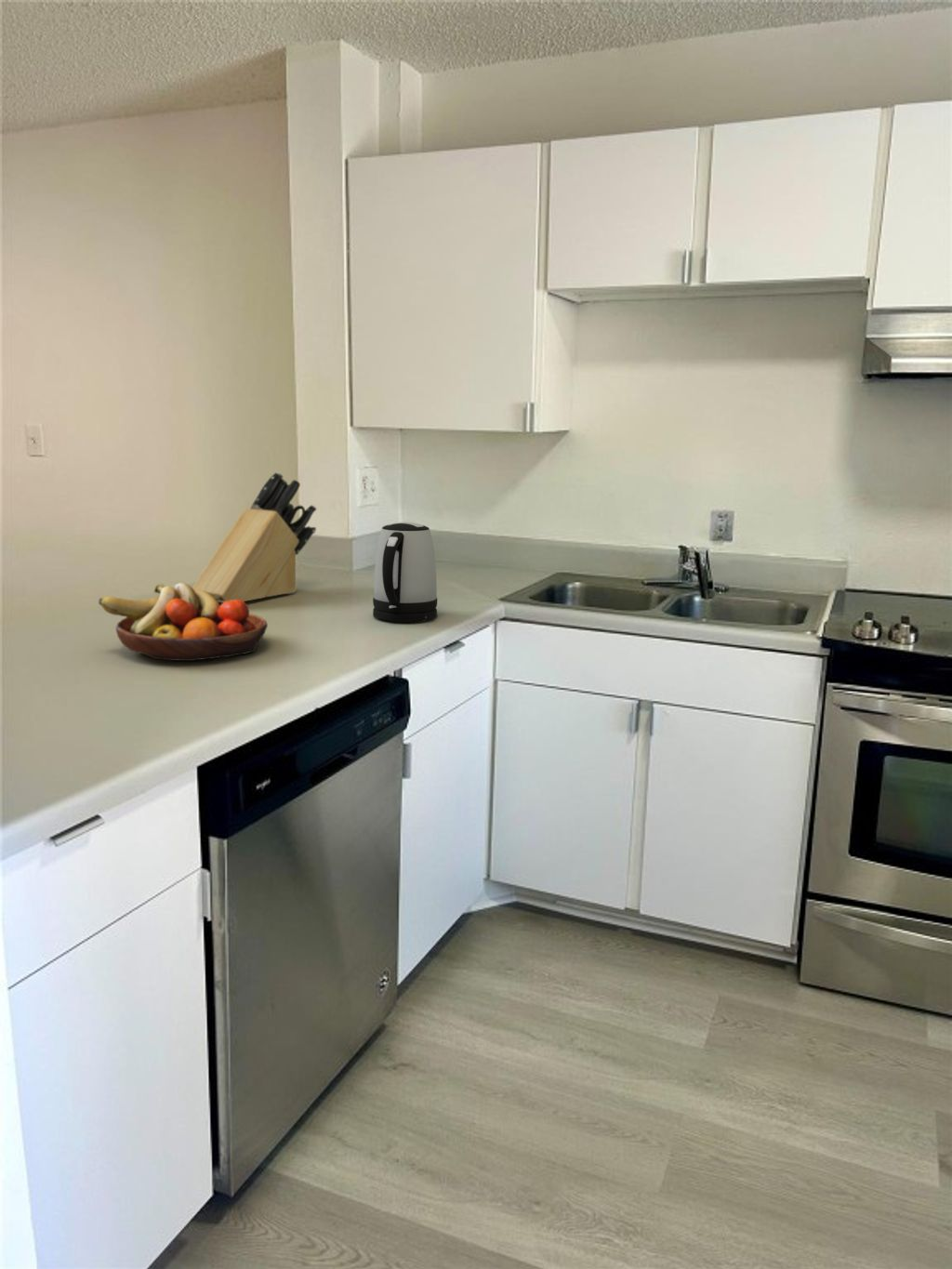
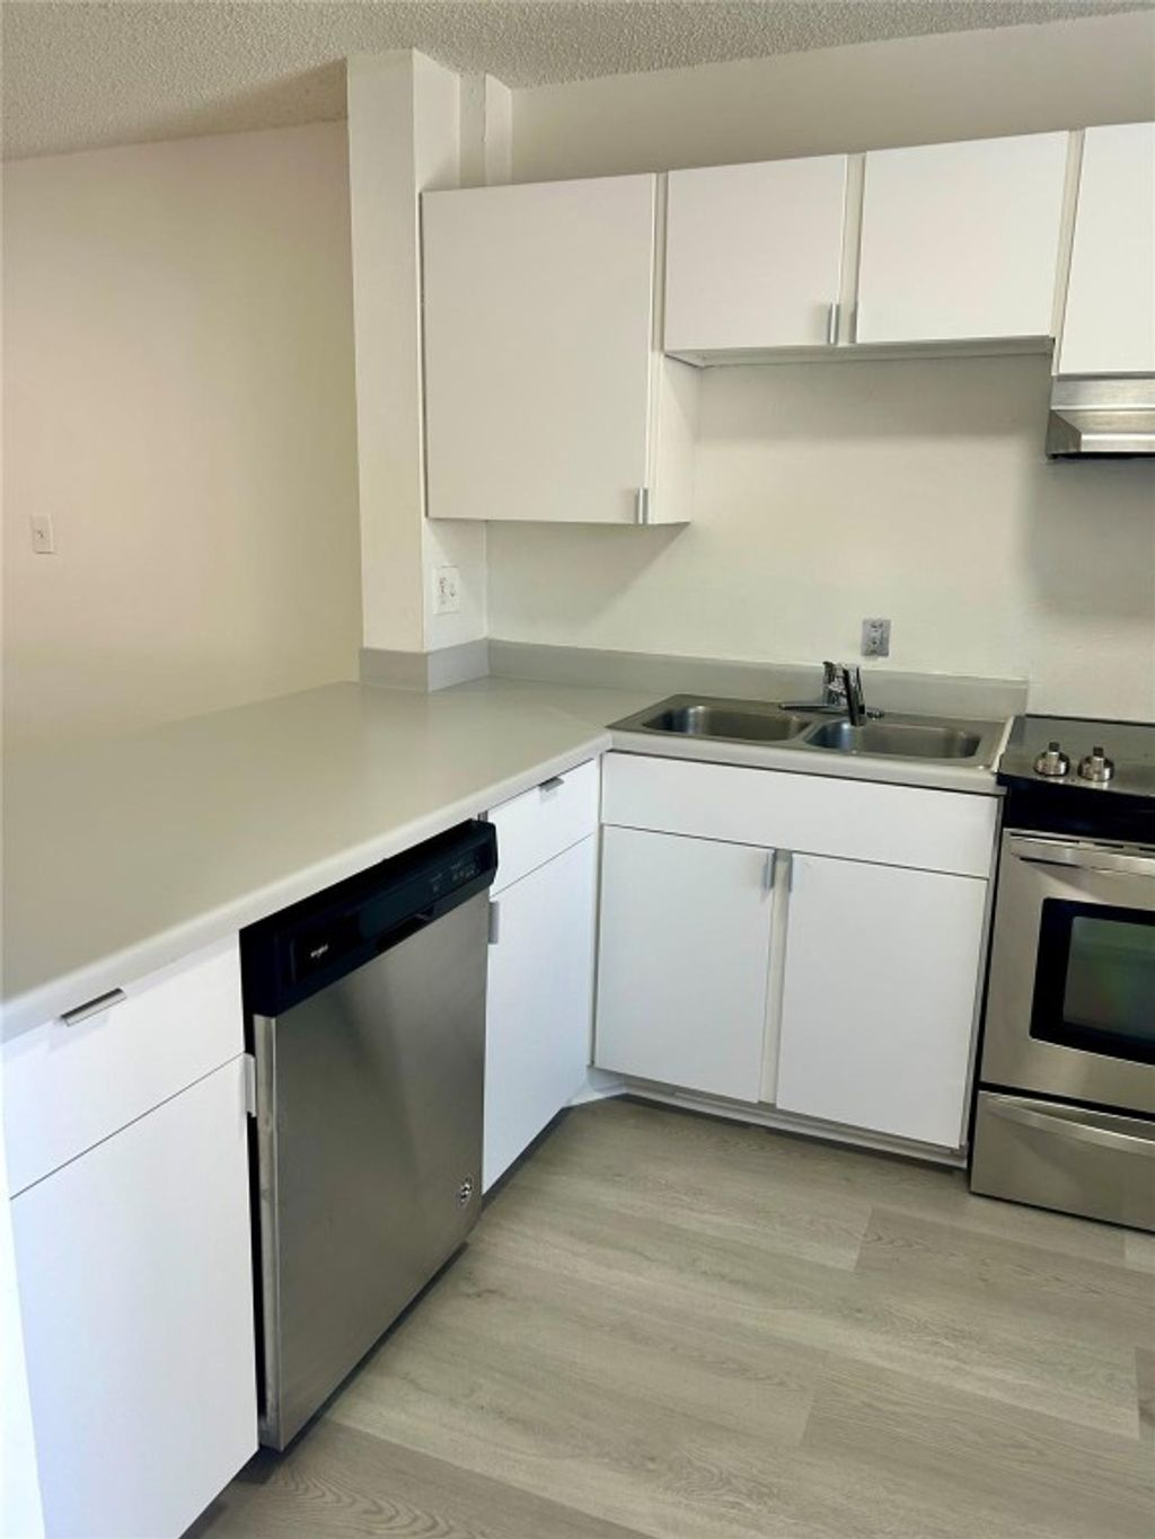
- knife block (257, 535)
- fruit bowl (192, 617)
- kettle (402, 571)
